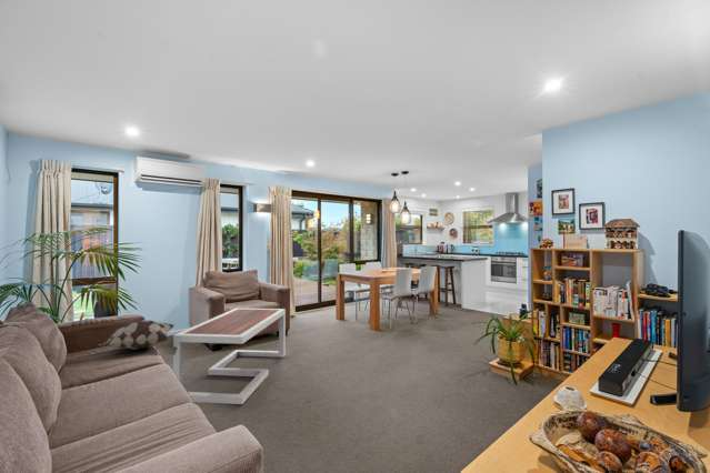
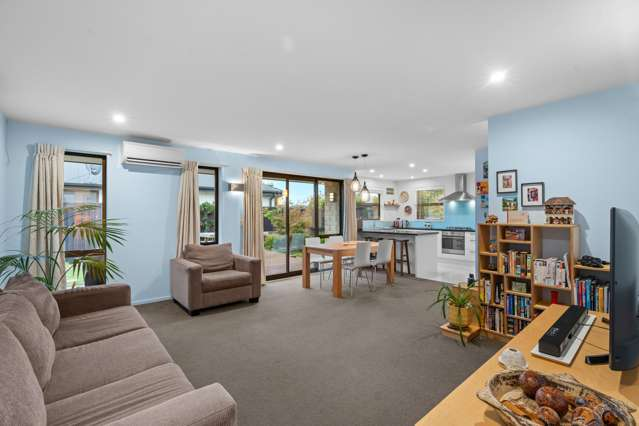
- coffee table (238, 350)
- decorative pillow (139, 334)
